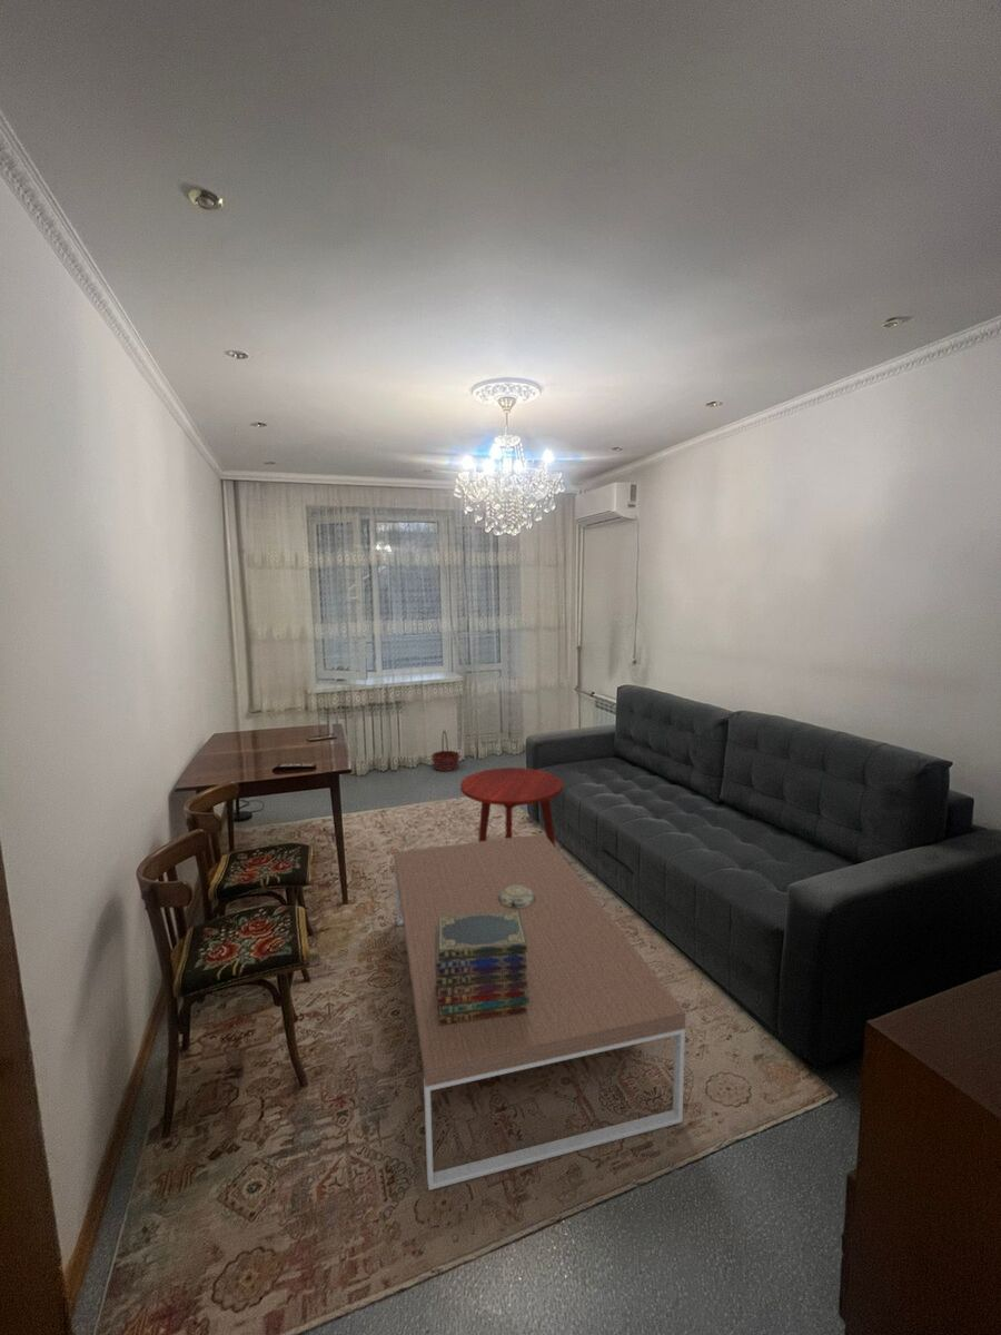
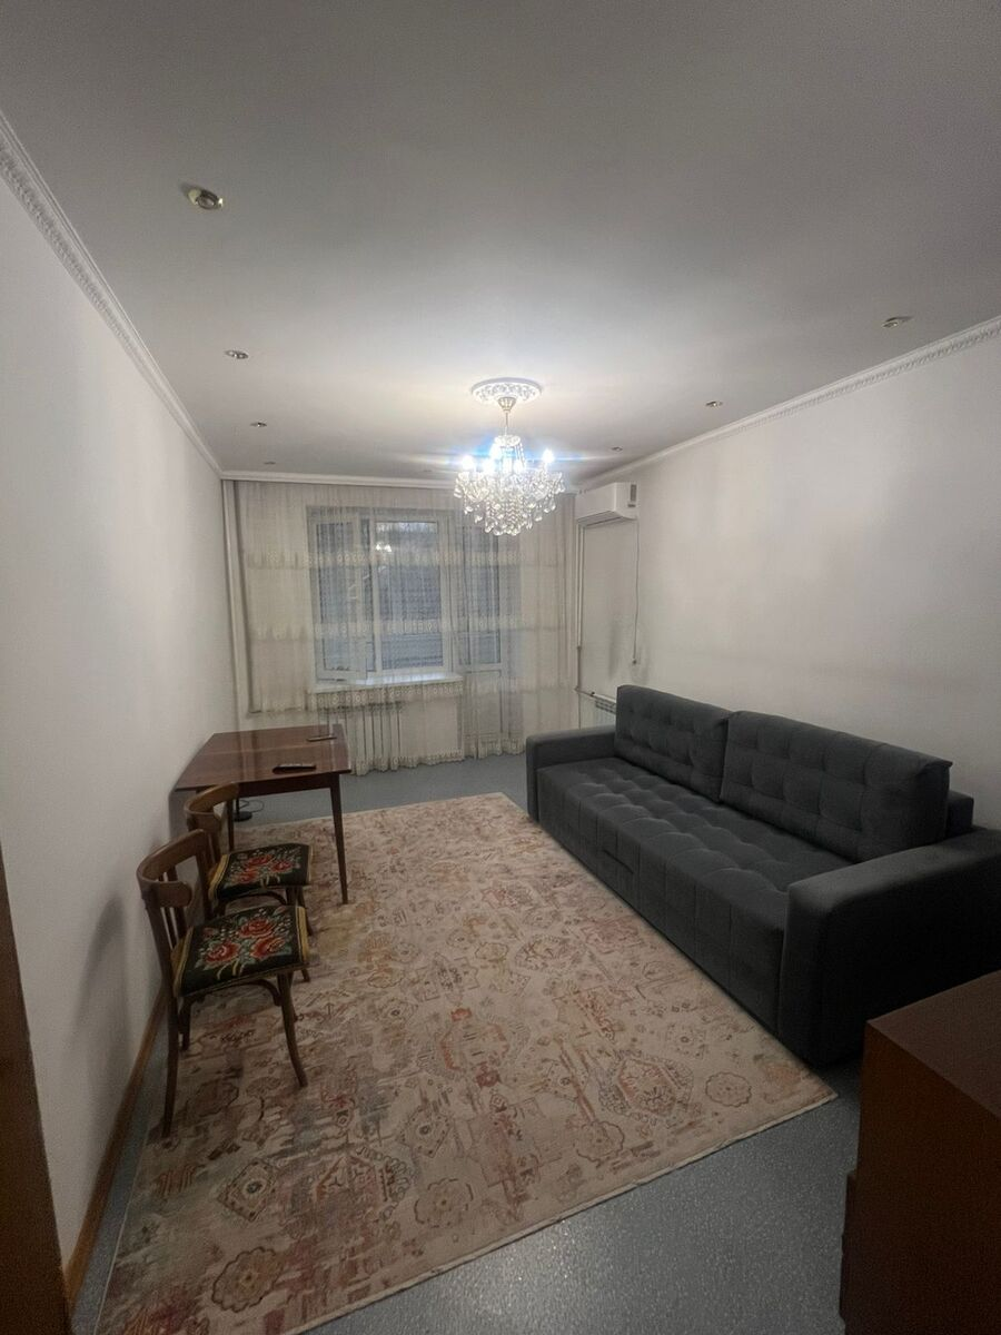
- side table (511, 821)
- basket (447, 749)
- decorative bowl (516, 893)
- coffee table (525, 955)
- book stack (480, 963)
